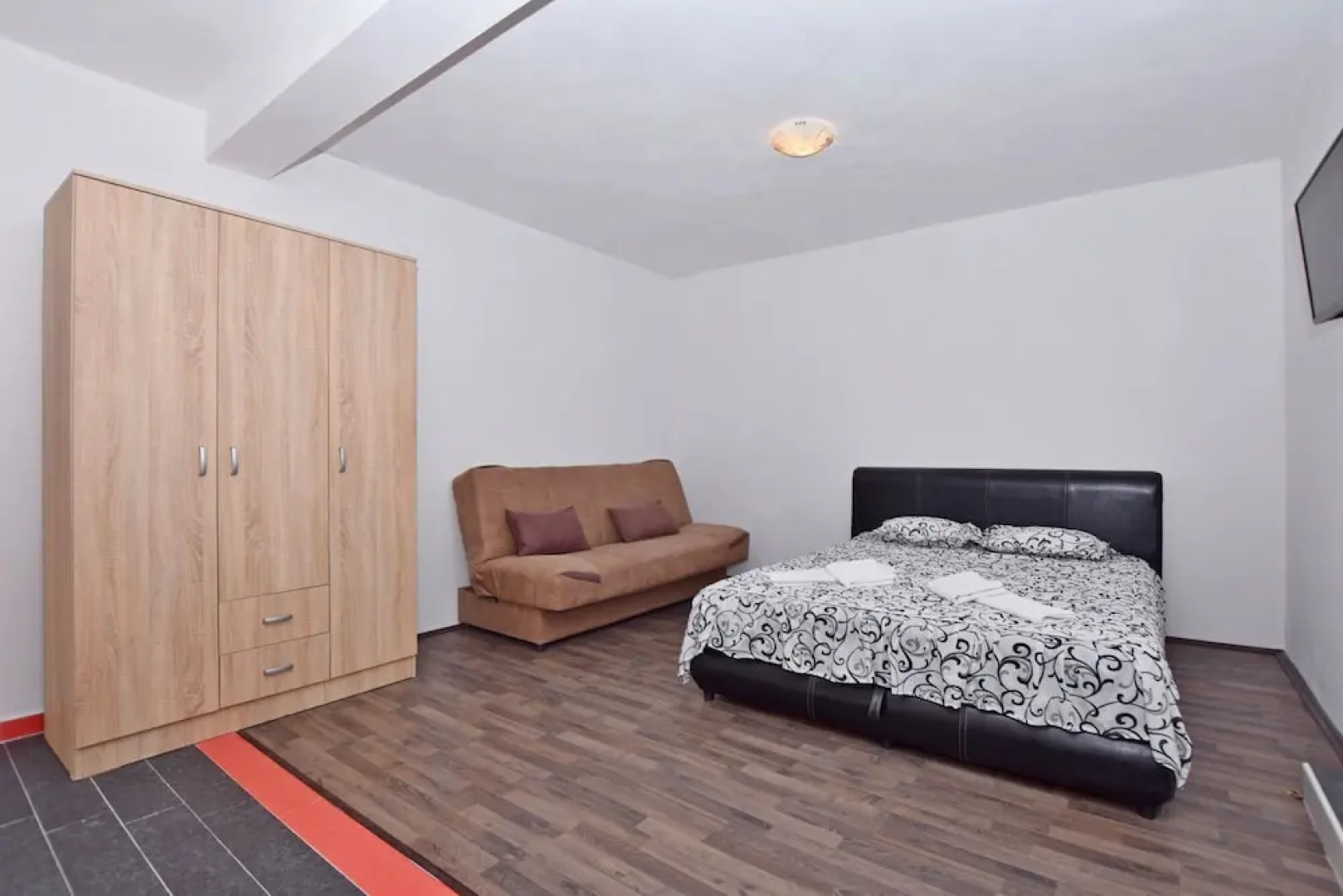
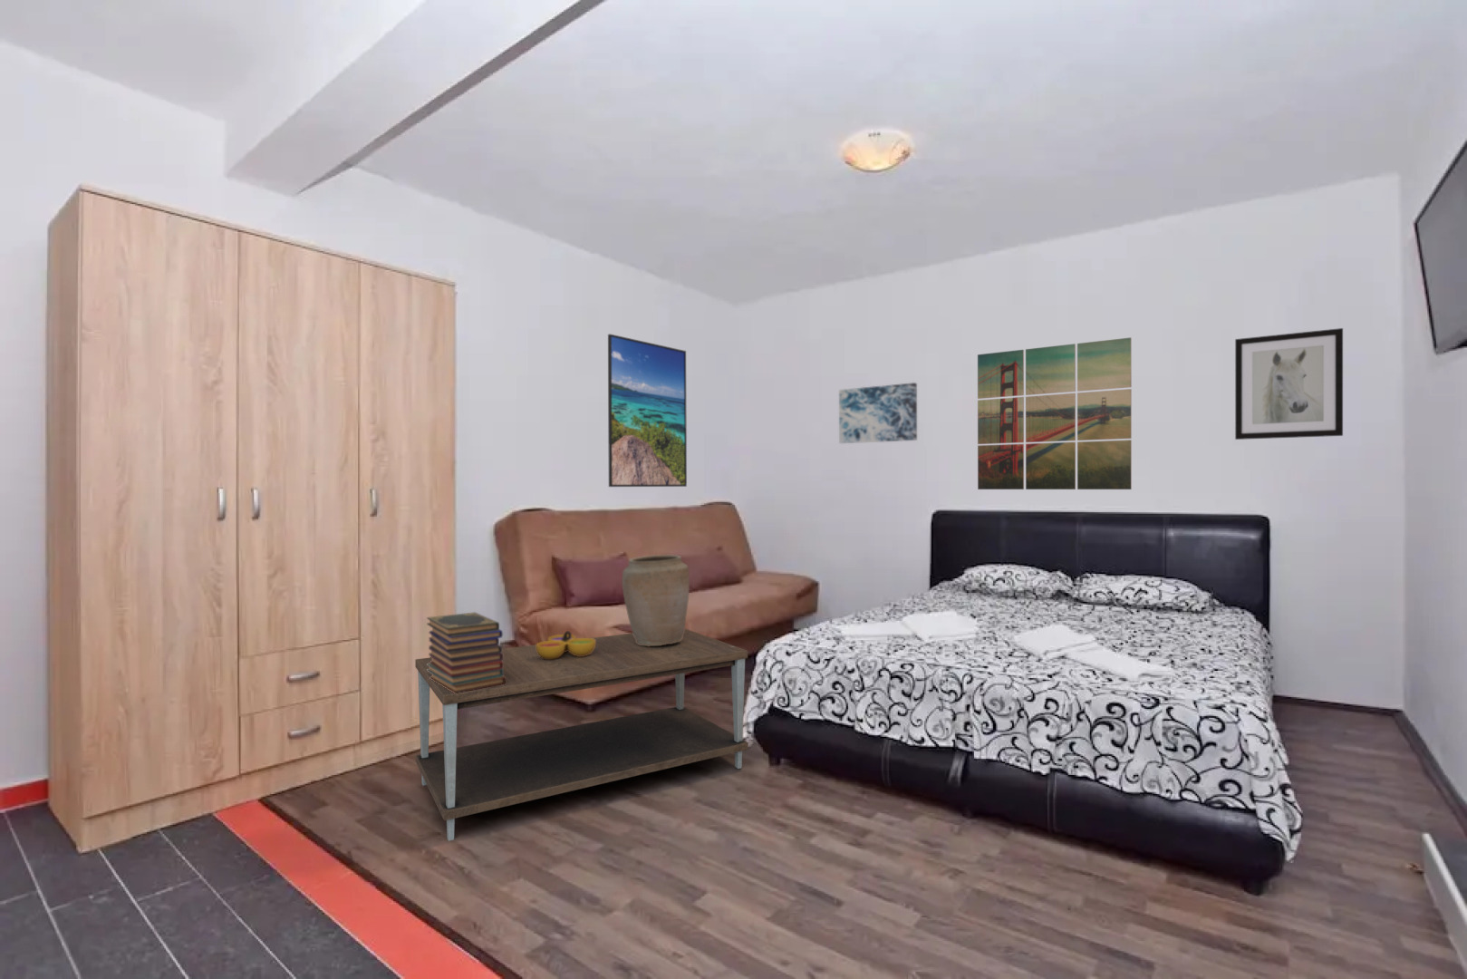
+ decorative bowl (560, 642)
+ vase (655, 599)
+ book stack (463, 649)
+ coffee table (585, 723)
+ wall art (1287, 386)
+ wall art (876, 414)
+ wall art (1050, 417)
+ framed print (649, 414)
